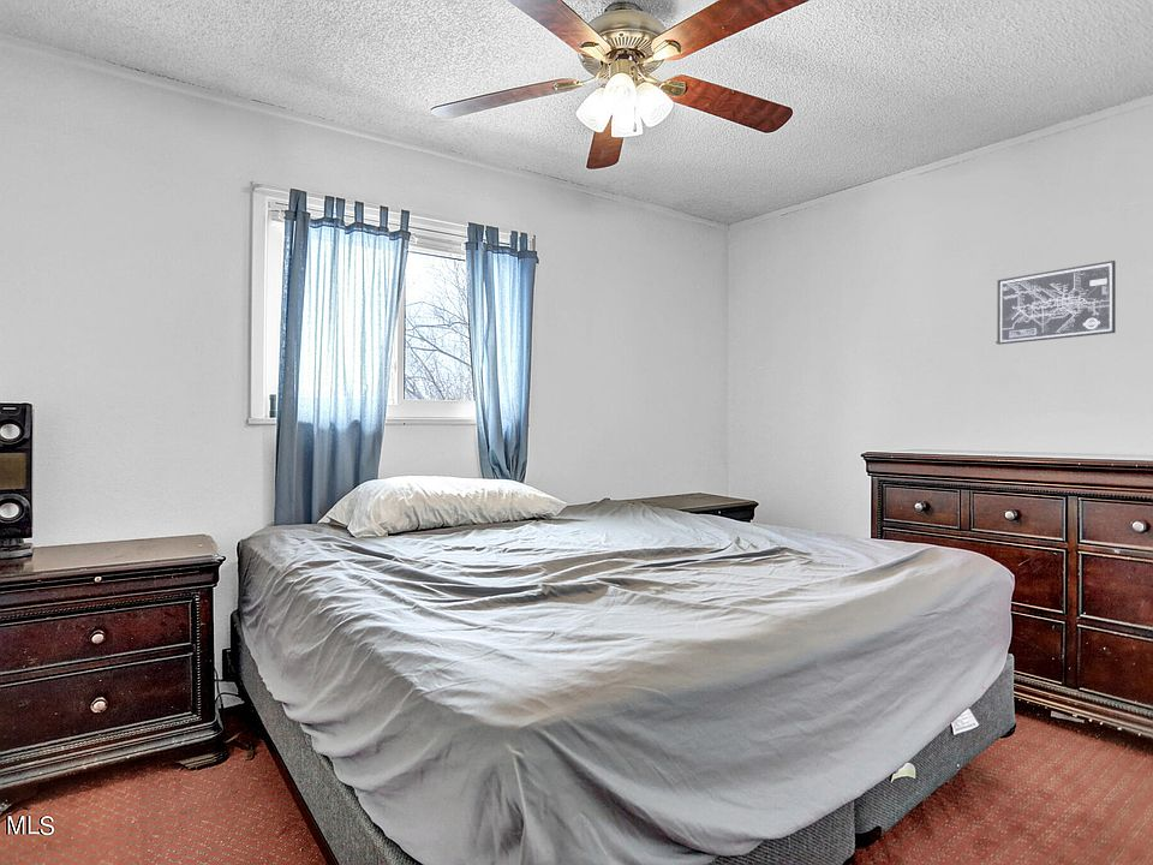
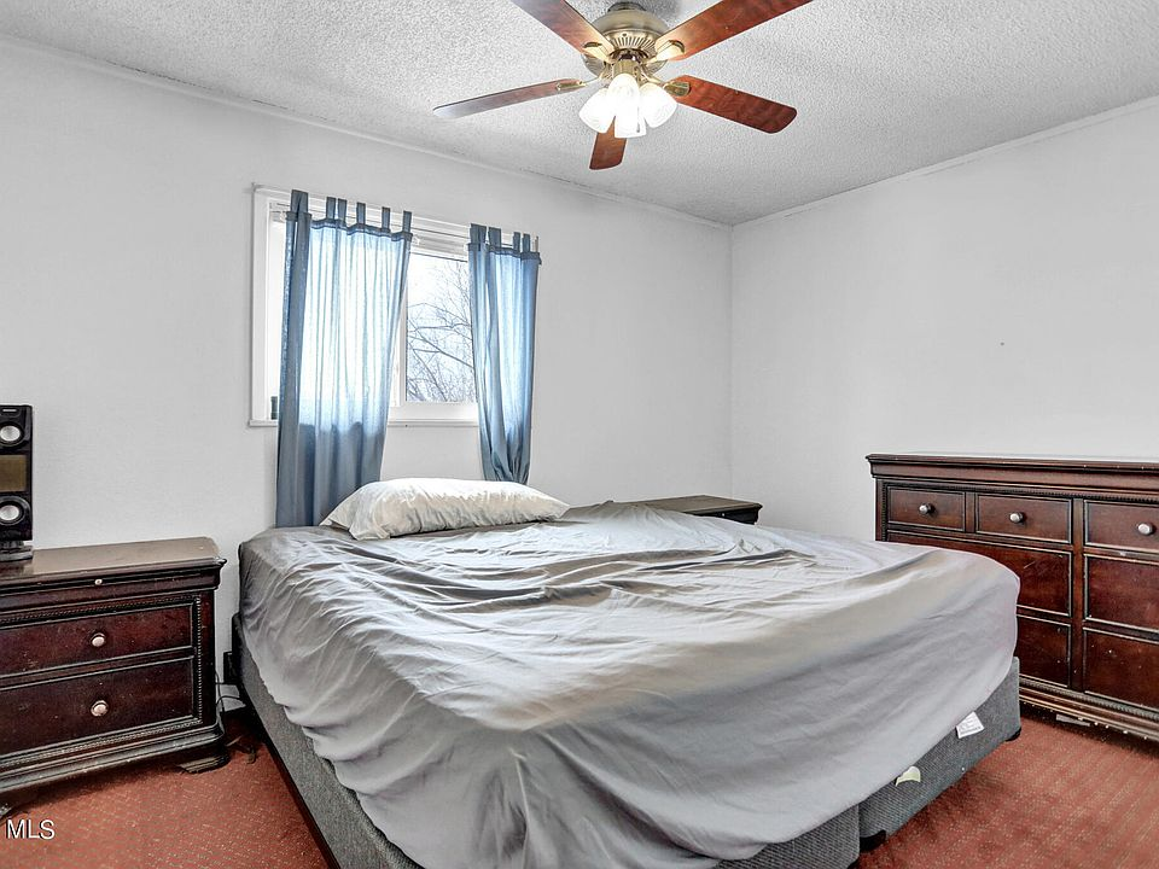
- wall art (1052, 304)
